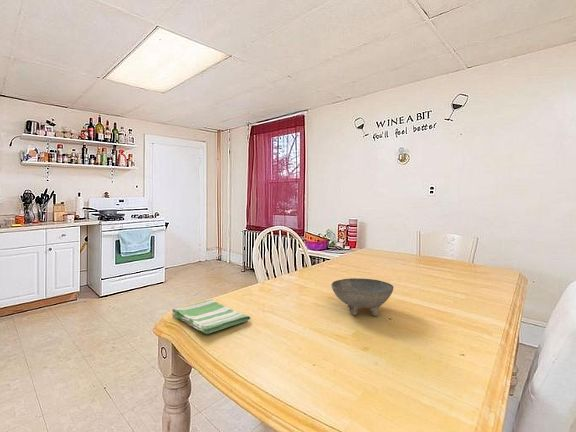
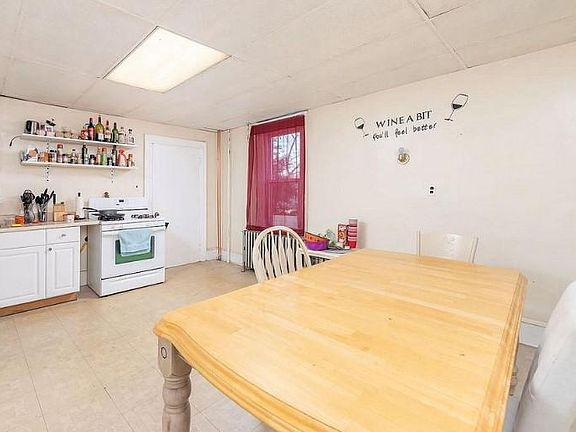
- dish towel (209, 314)
- bowl (361, 297)
